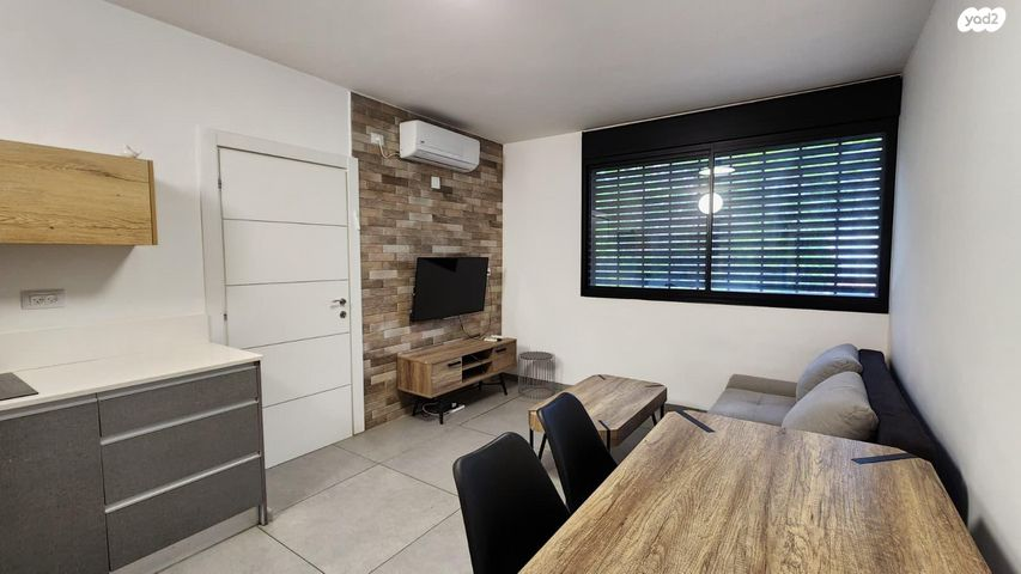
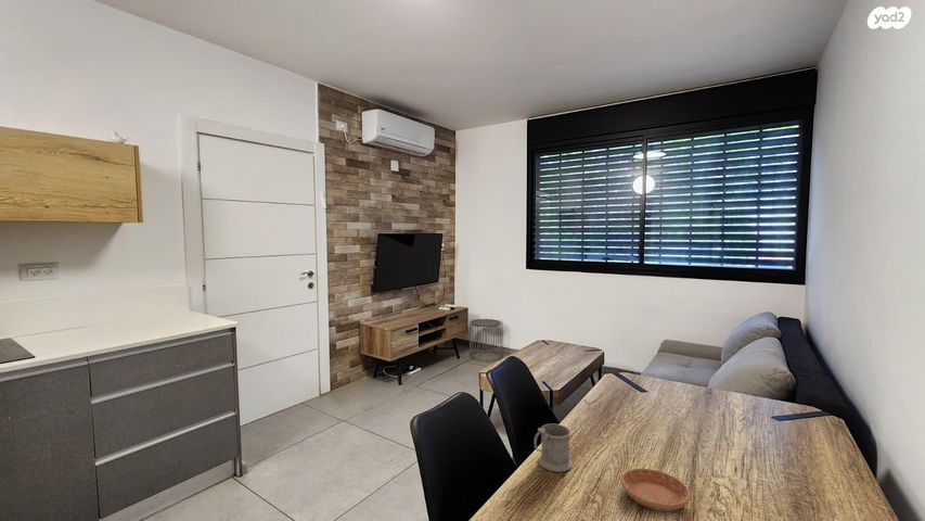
+ mug (550, 444)
+ saucer (654, 490)
